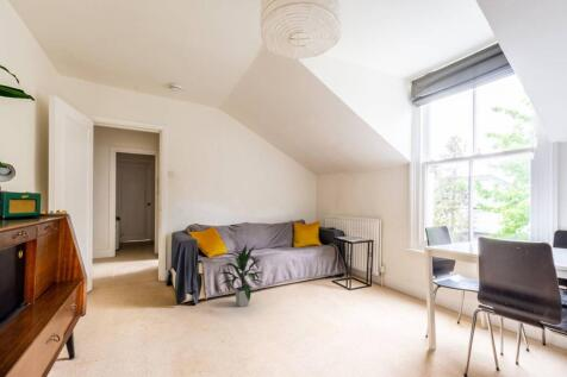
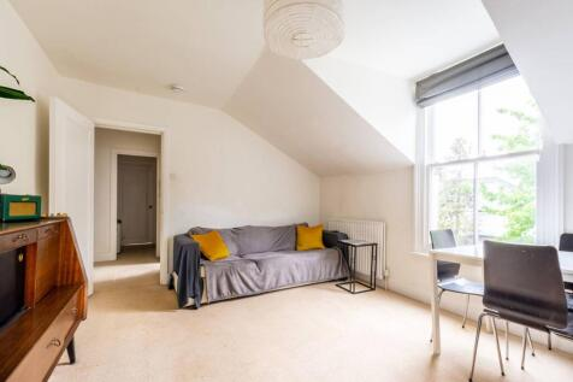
- indoor plant (242, 275)
